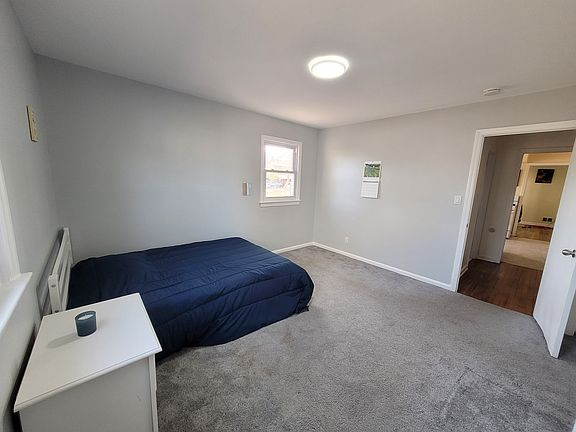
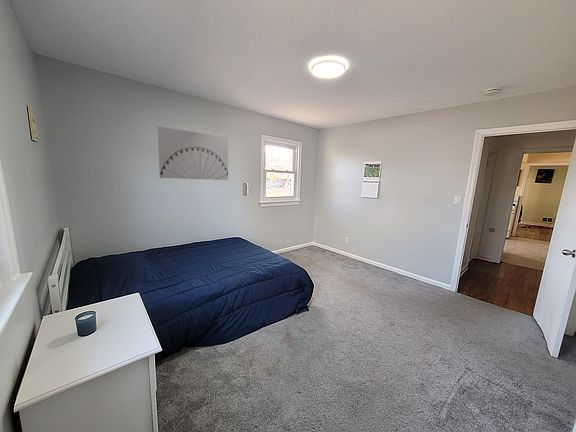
+ wall art (196, 156)
